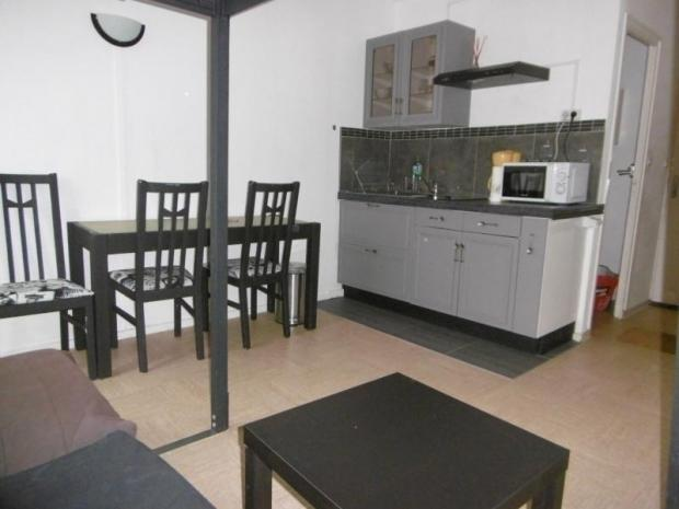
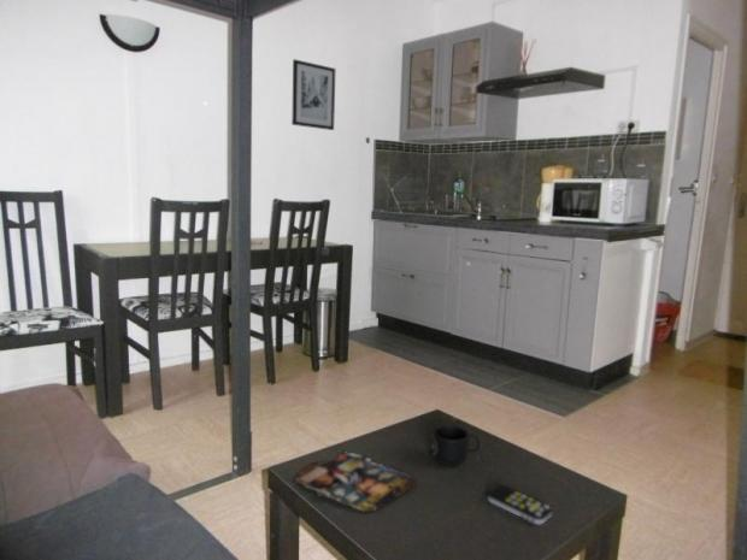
+ mug (455, 446)
+ remote control (518, 503)
+ magazine (354, 474)
+ wall art (313, 95)
